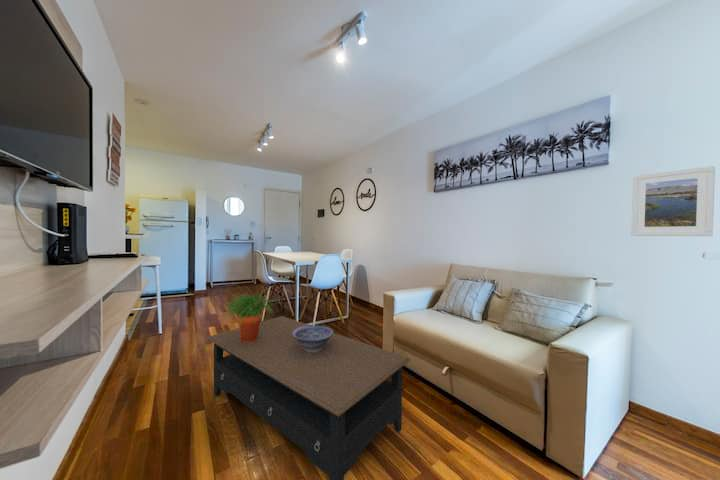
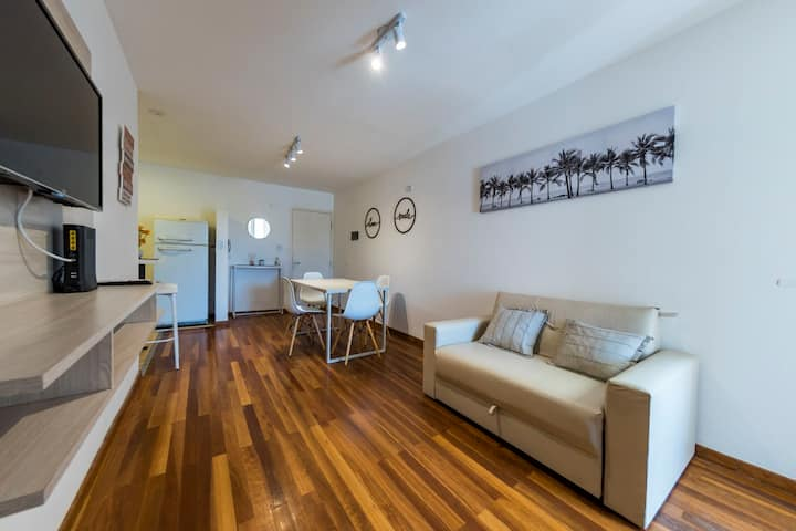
- potted plant (249, 316)
- coffee table (299, 379)
- decorative bowl (313, 339)
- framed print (669, 203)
